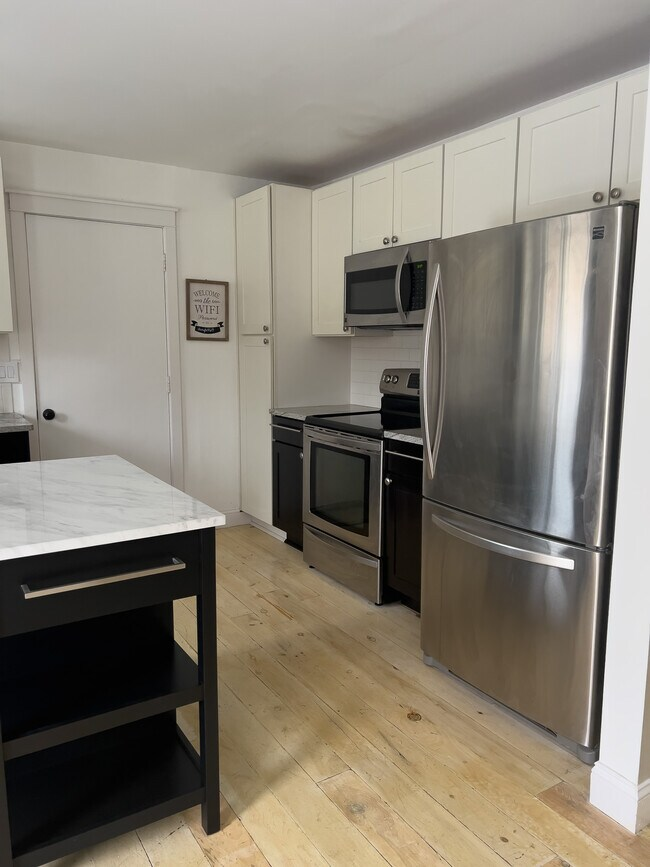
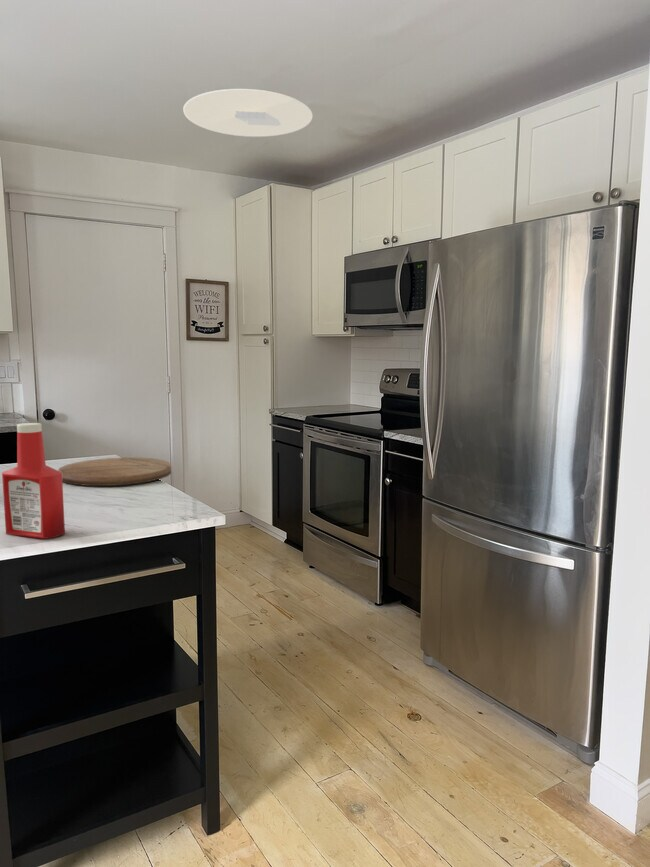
+ soap bottle (32, 478)
+ cutting board (116, 470)
+ ceiling light (248, 108)
